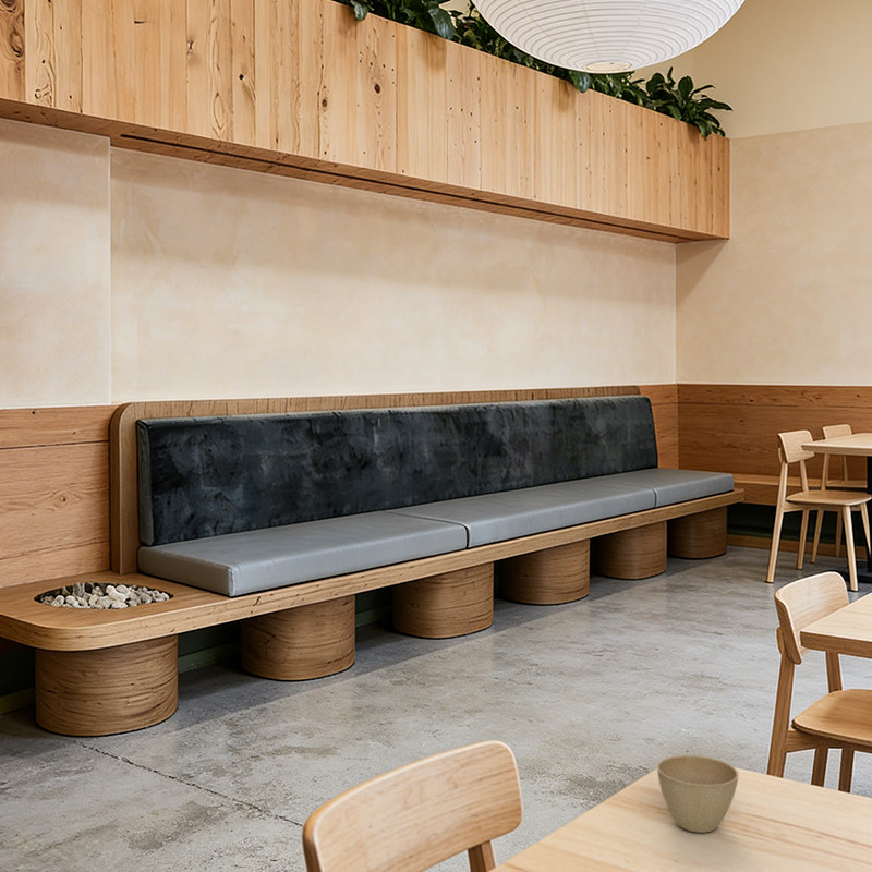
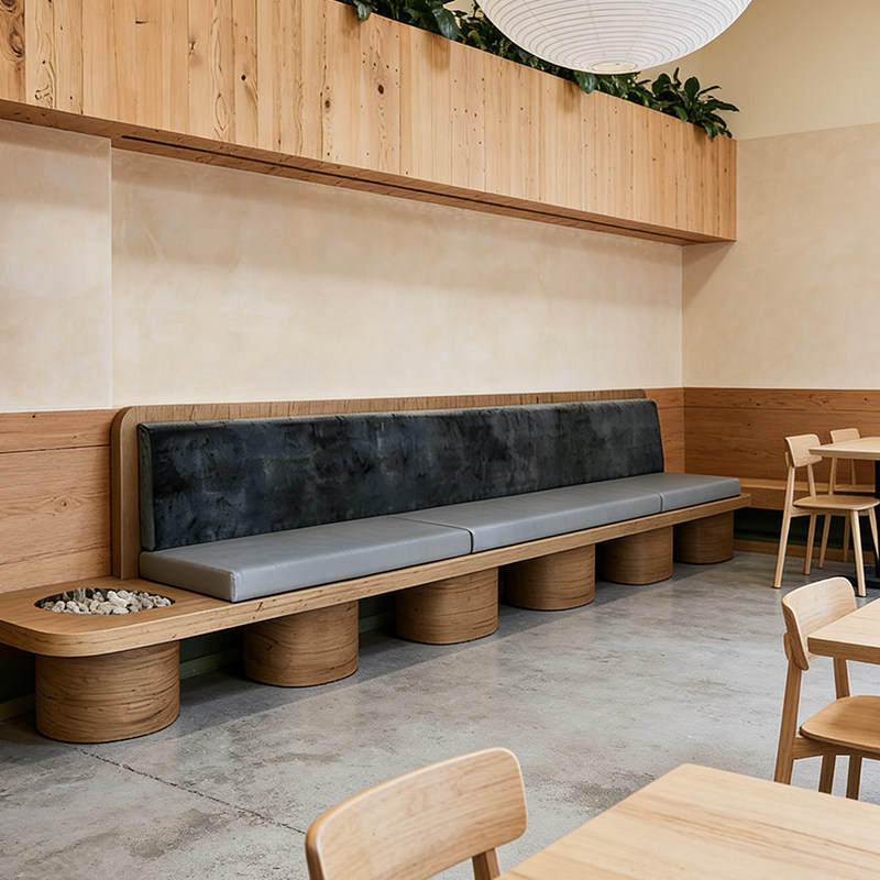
- flower pot (697, 796)
